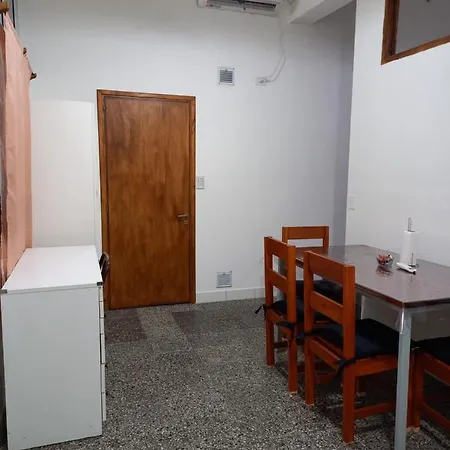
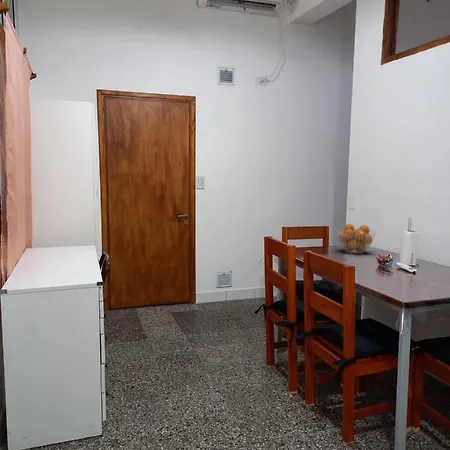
+ fruit basket (355, 238)
